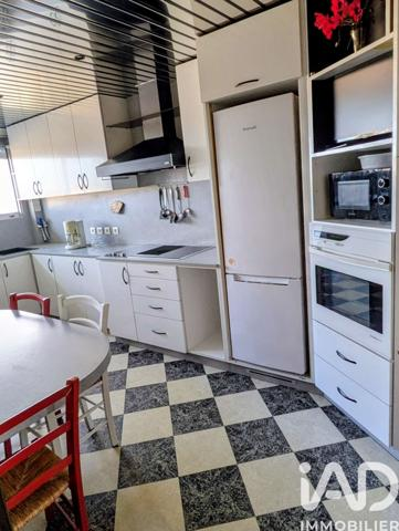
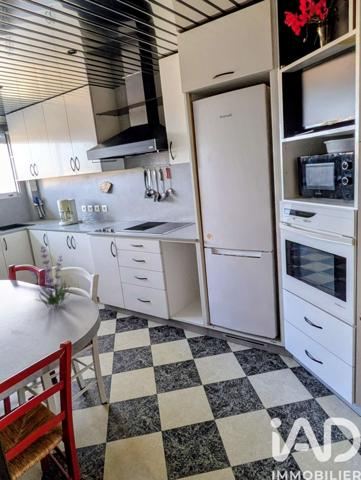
+ plant (49, 278)
